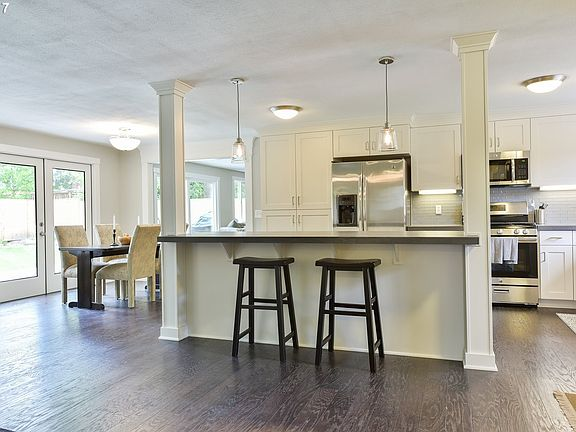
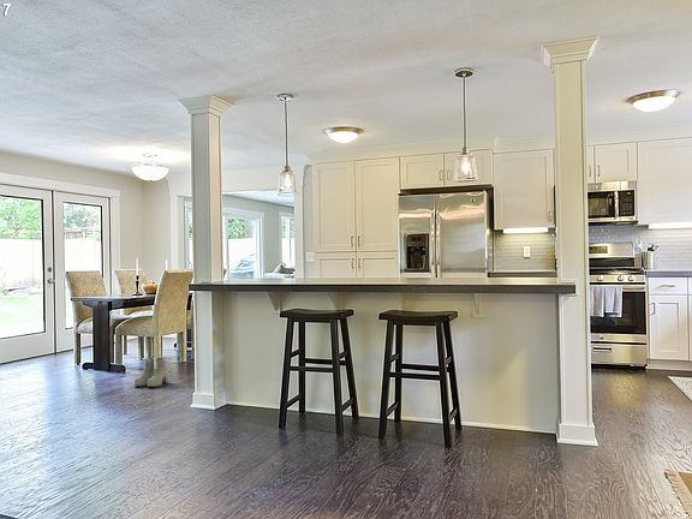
+ boots (151, 371)
